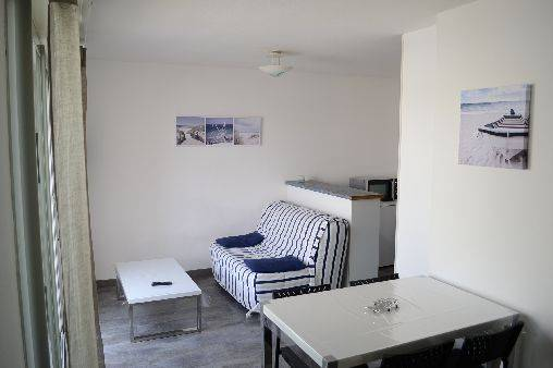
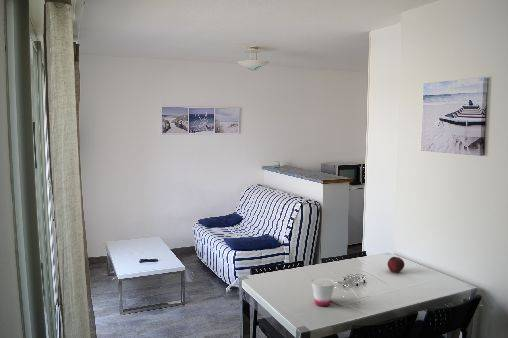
+ fruit (395, 264)
+ cup (322, 292)
